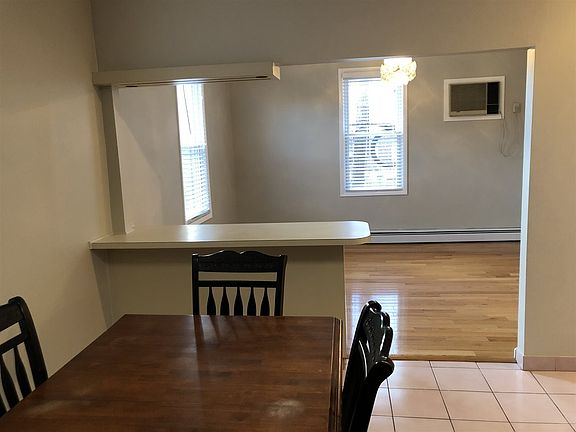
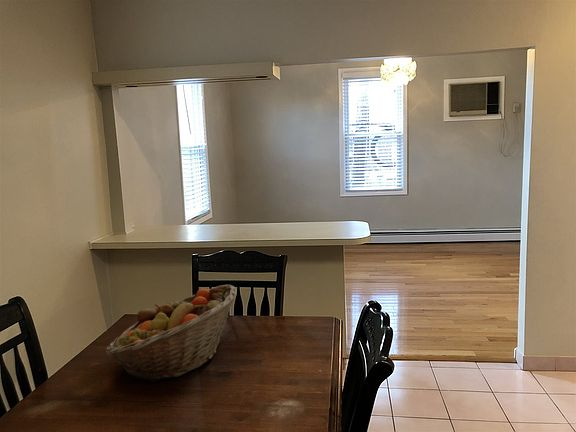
+ fruit basket (177, 326)
